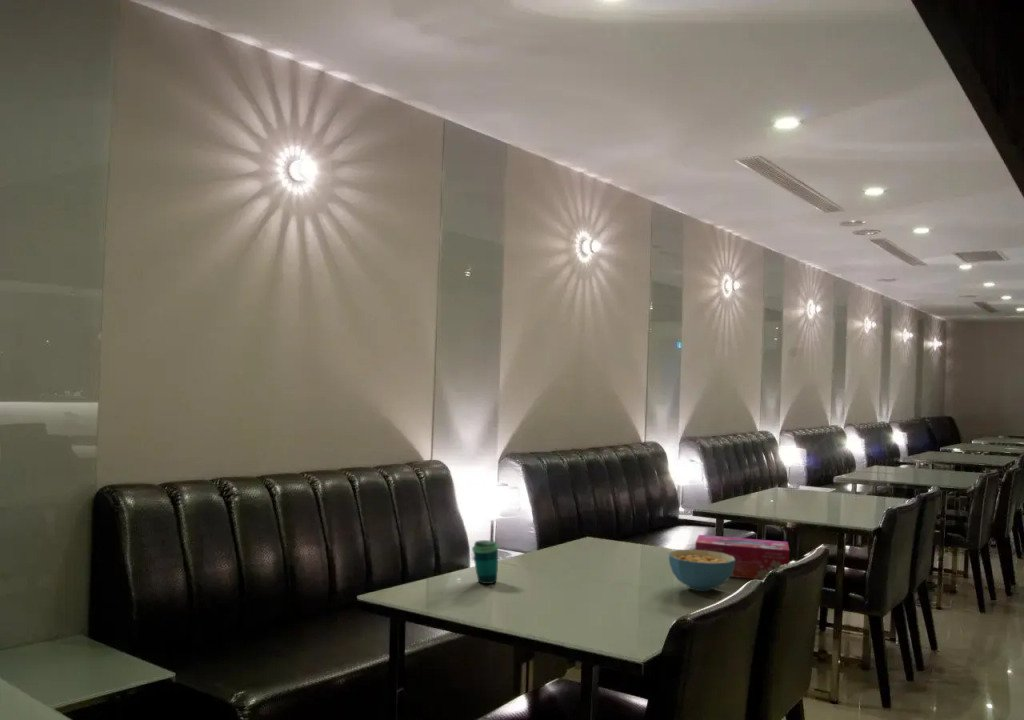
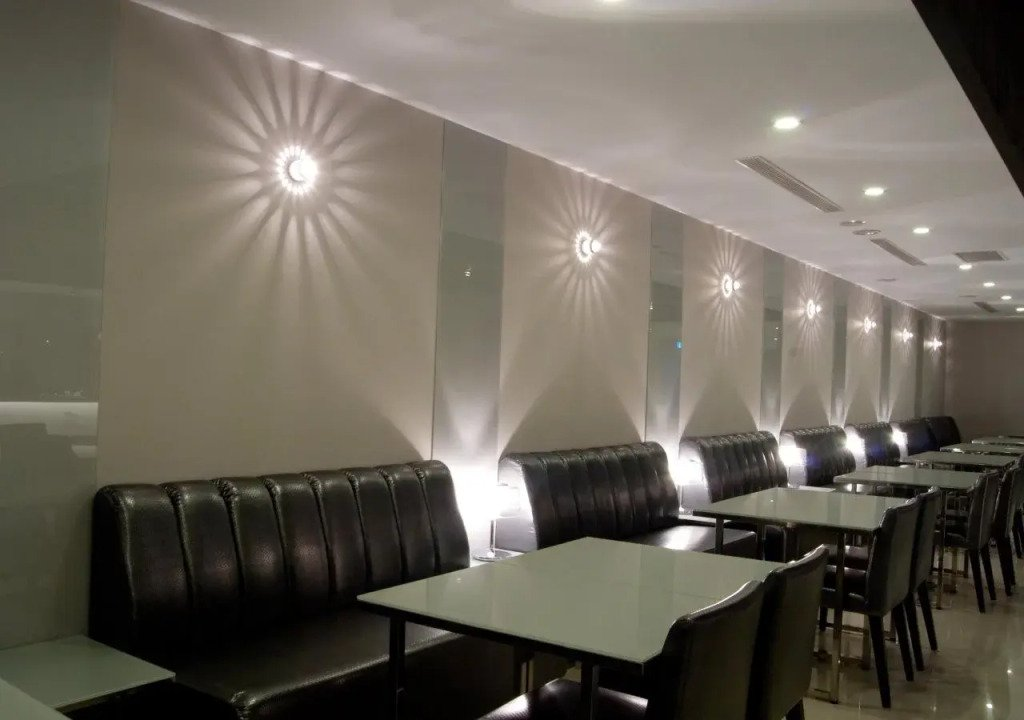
- cereal bowl (700, 572)
- cup (485, 562)
- tissue box (741, 557)
